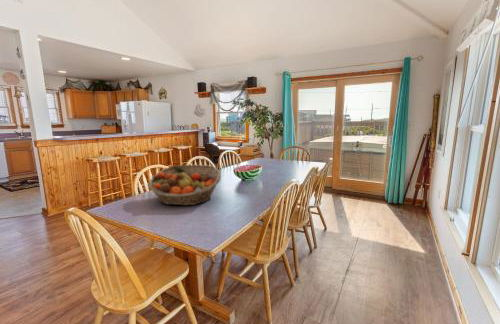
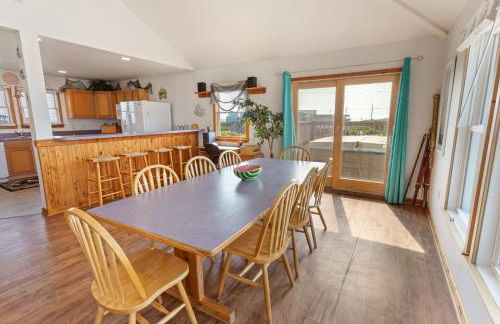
- fruit basket (185, 183)
